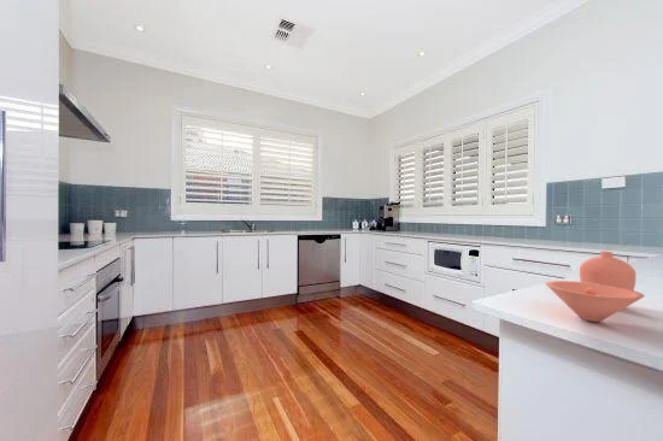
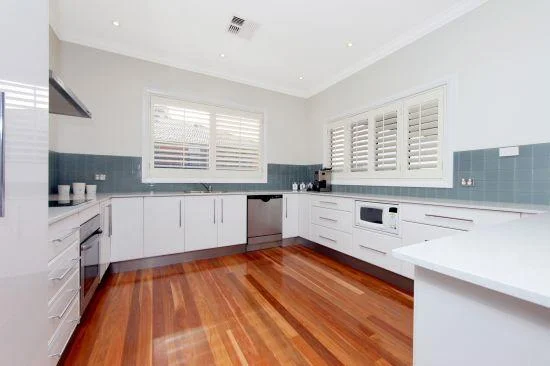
- decorative bowl (597, 283)
